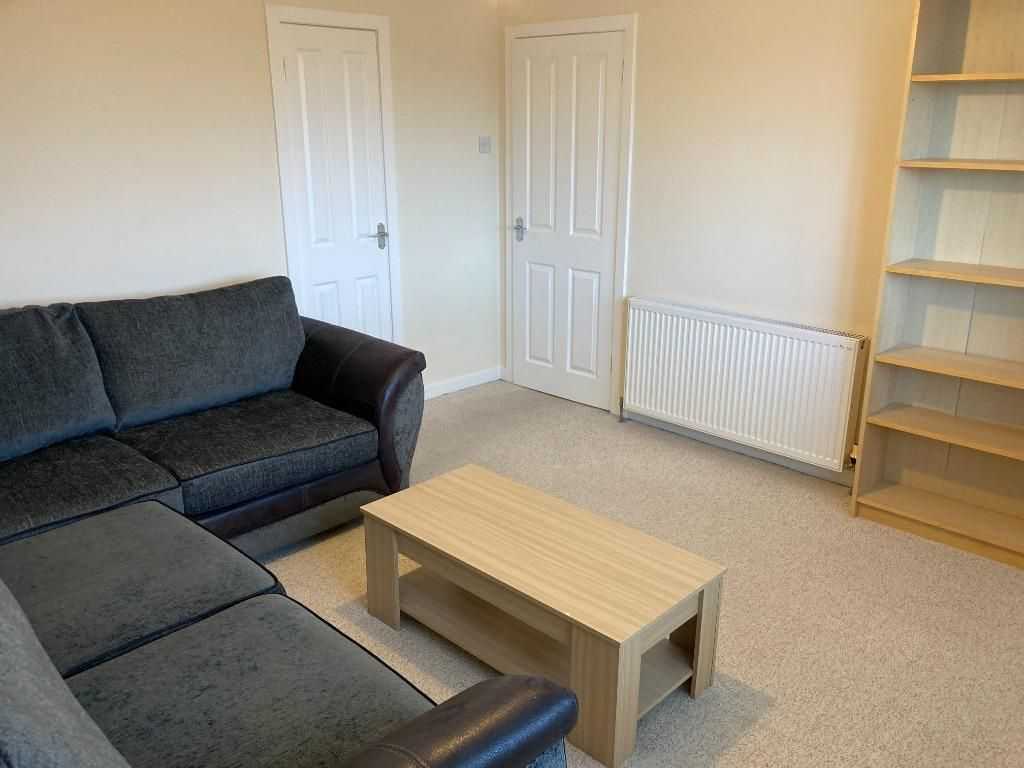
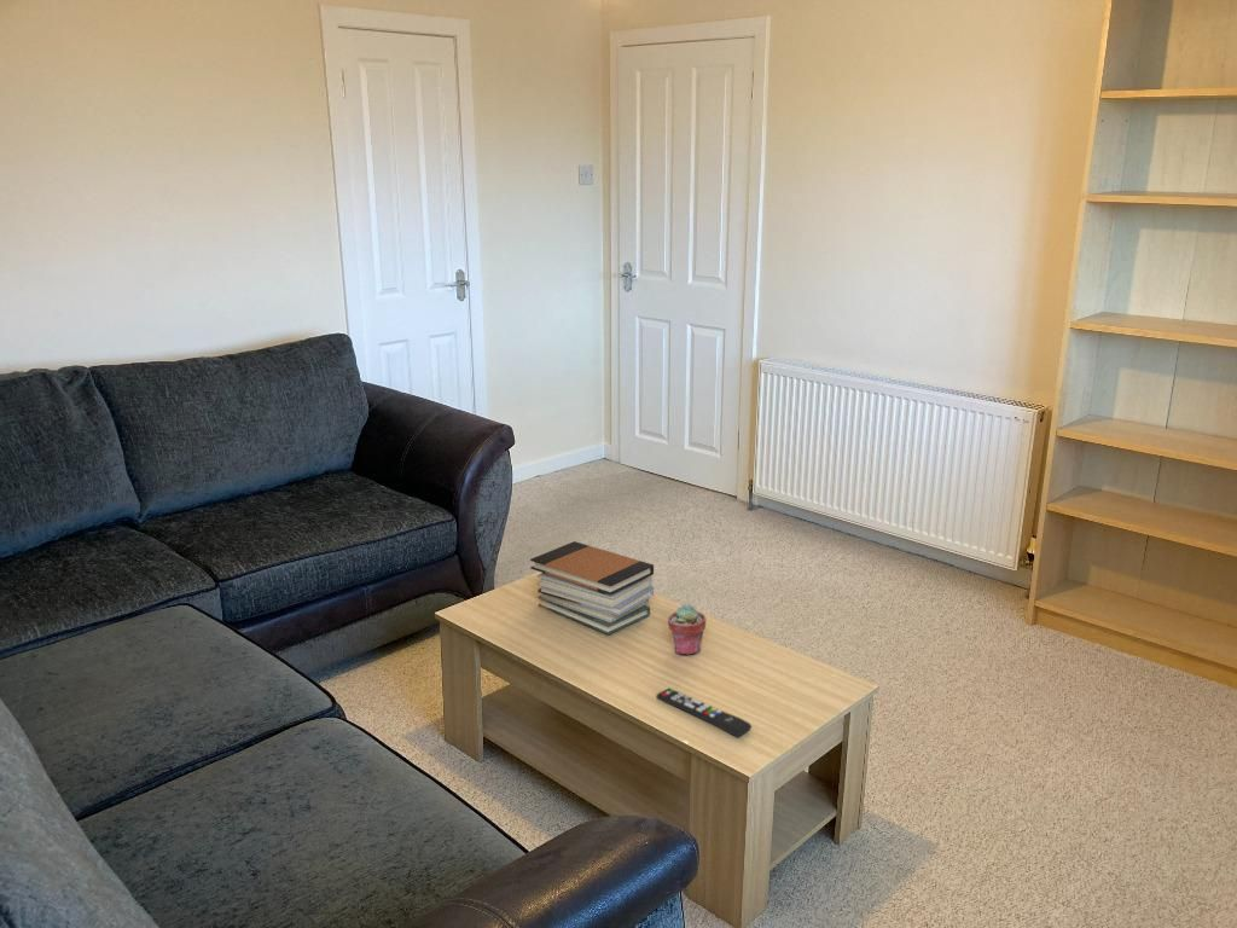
+ book stack (593, 586)
+ potted succulent (686, 627)
+ remote control (702, 710)
